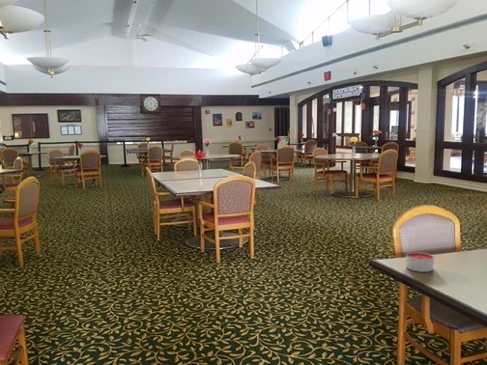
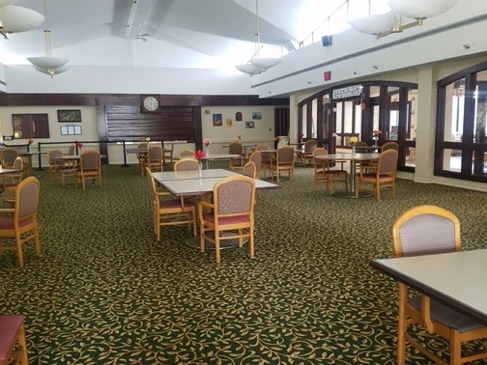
- candle (419, 261)
